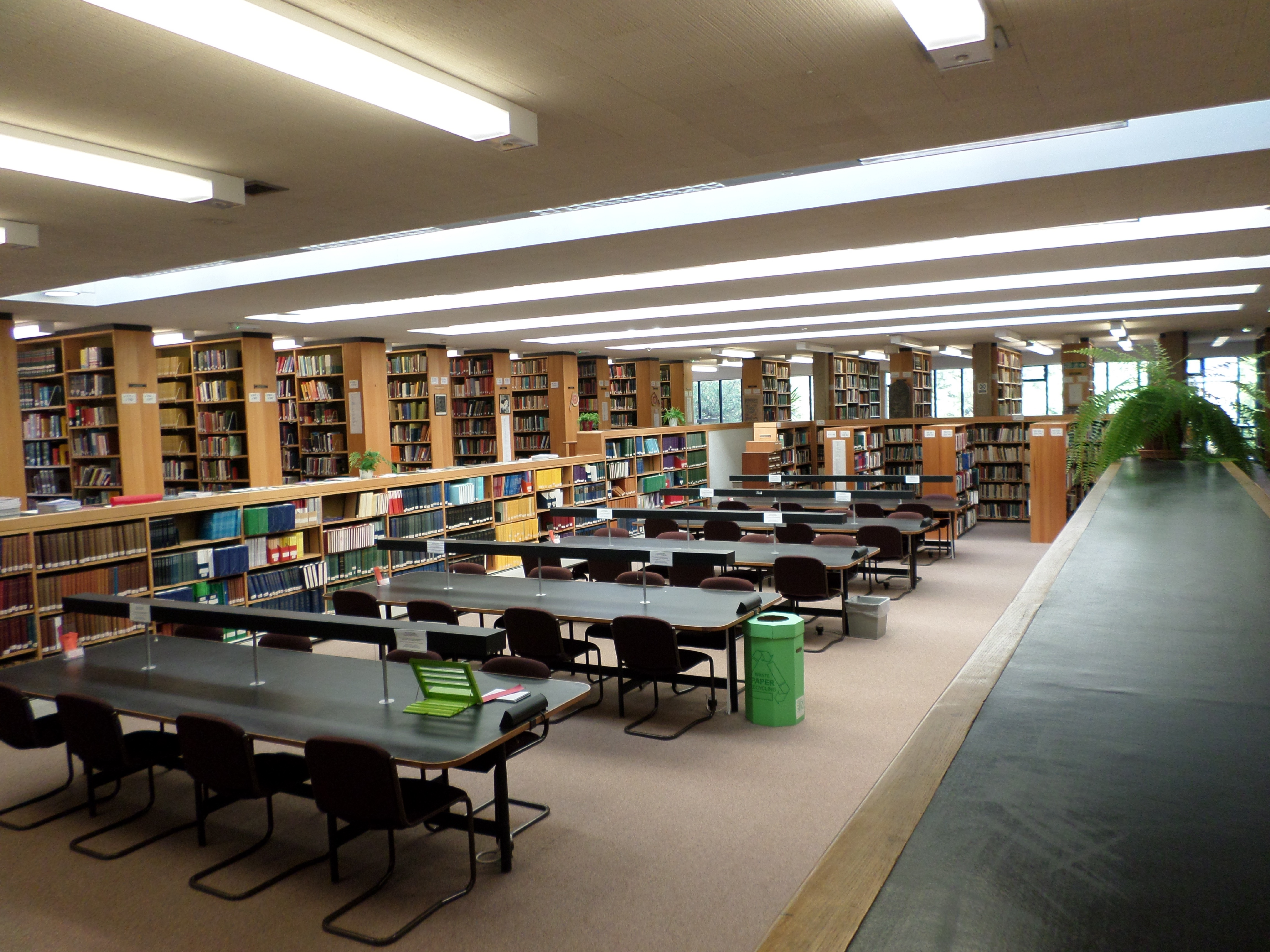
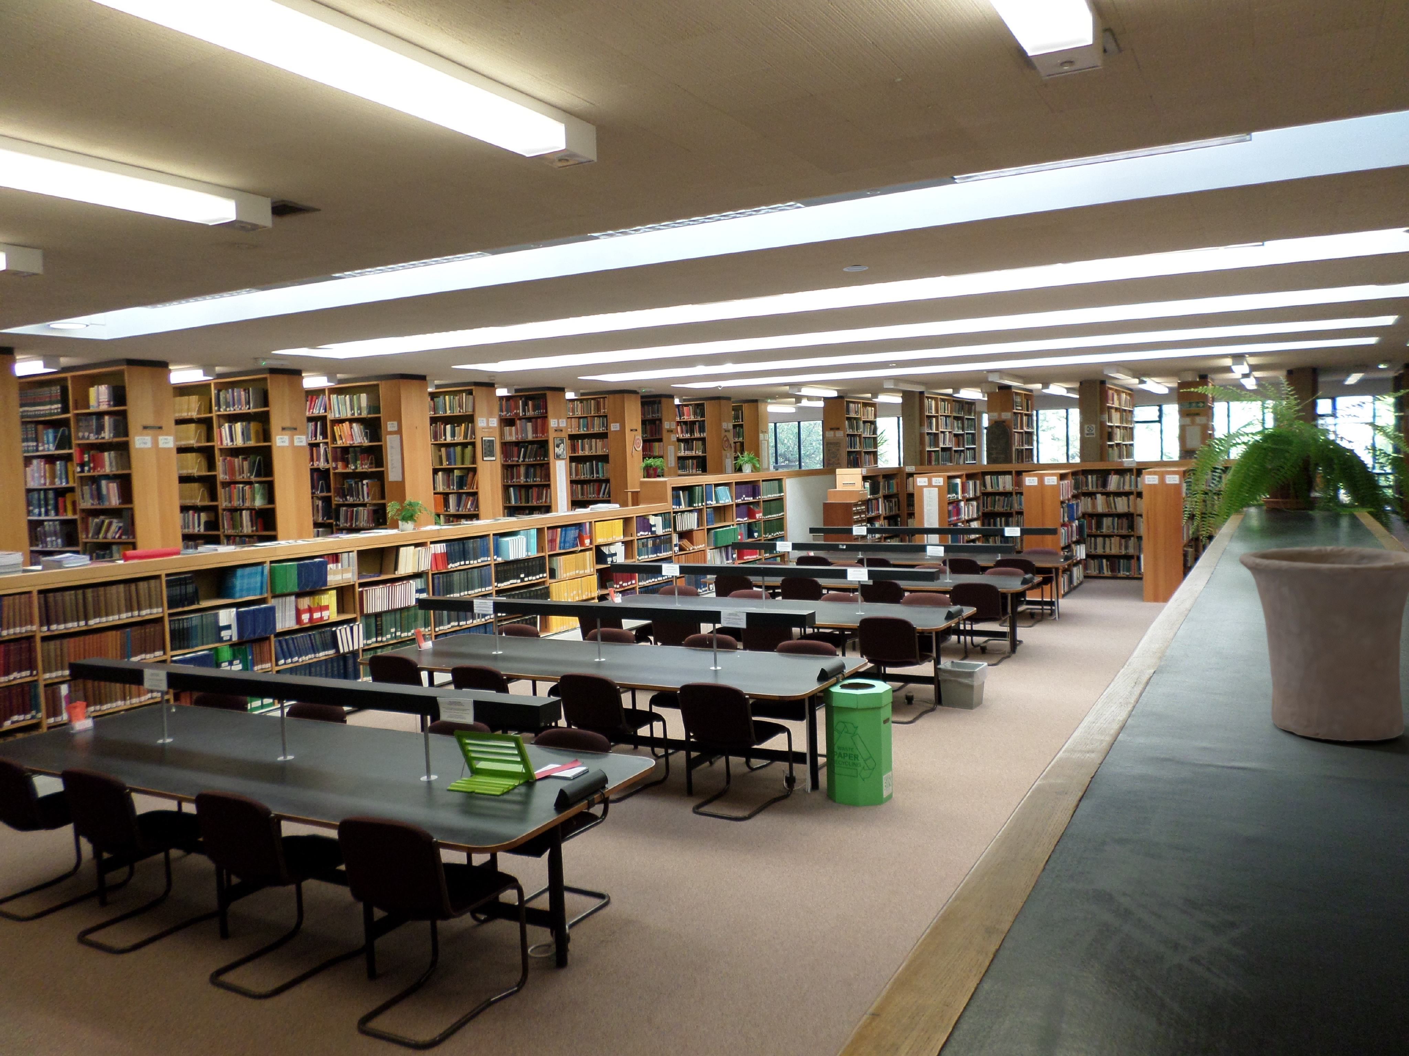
+ recessed light (855, 267)
+ vase (1331, 641)
